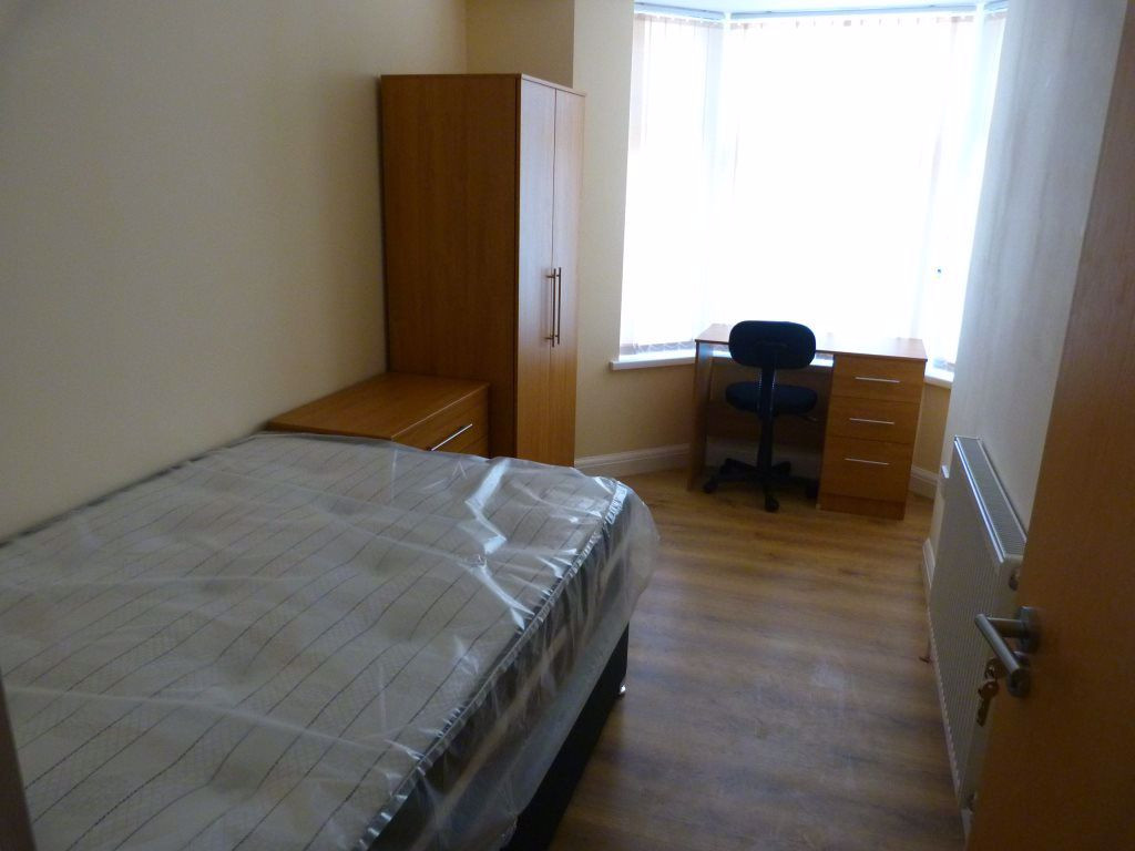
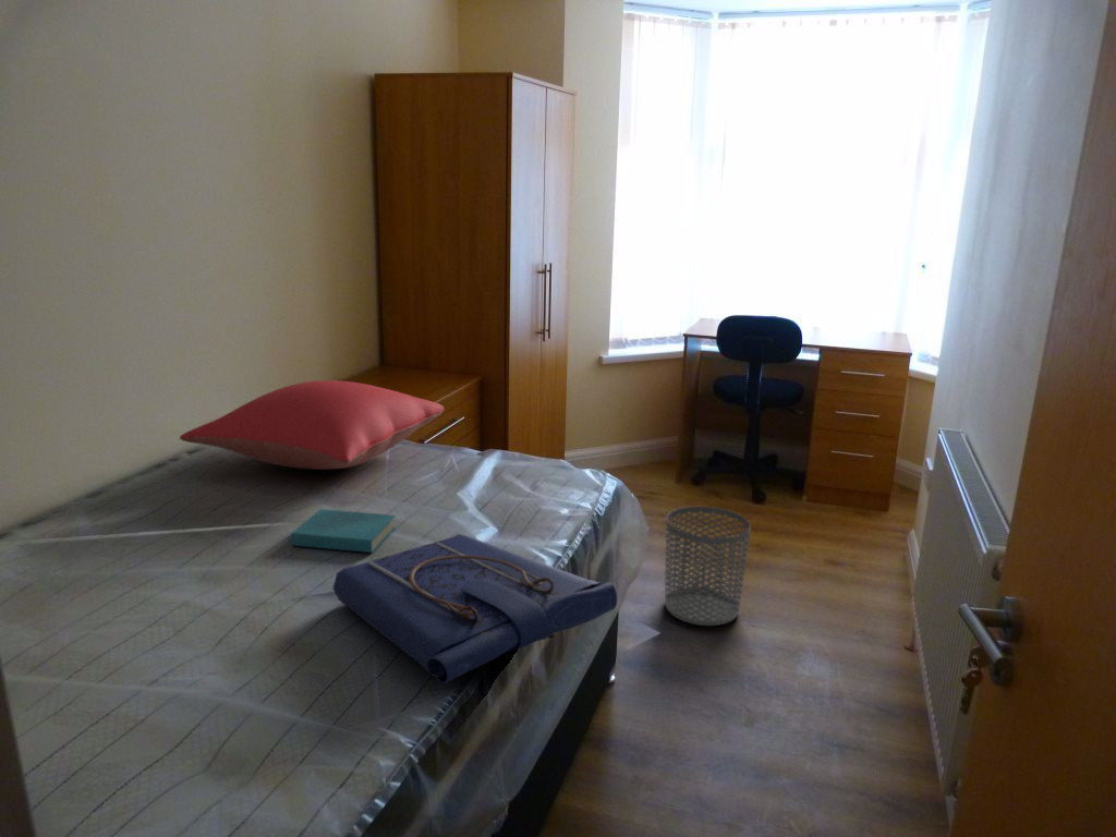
+ book (344, 530)
+ waste bin (704, 566)
+ tote bag (465, 592)
+ pillow (320, 422)
